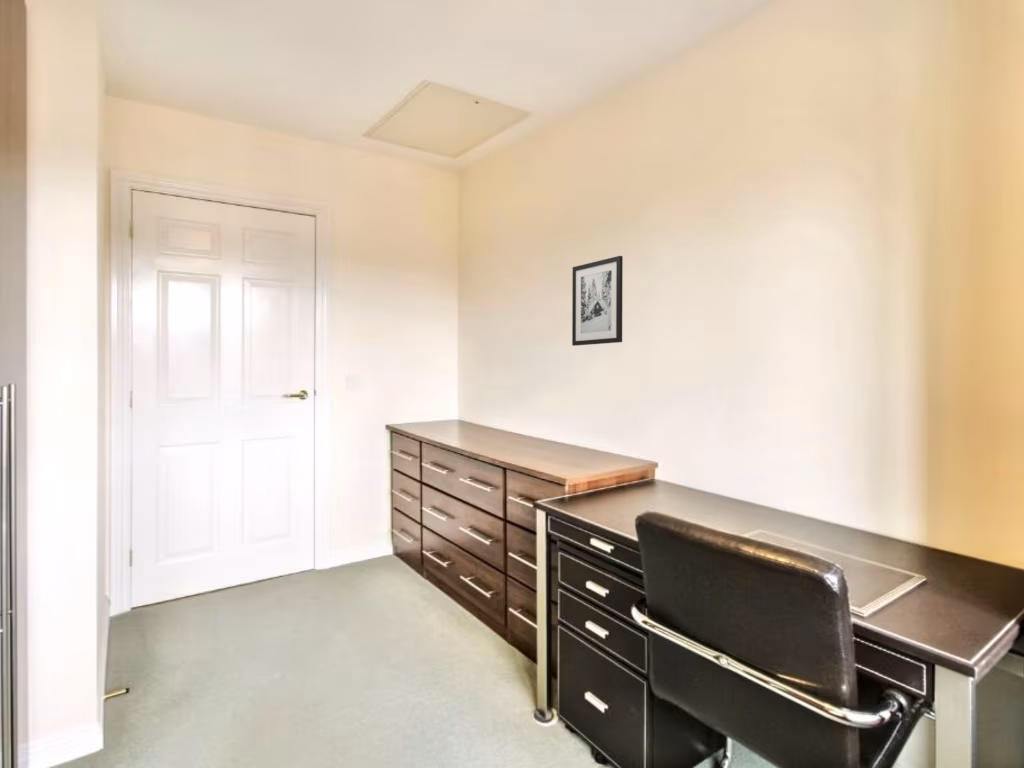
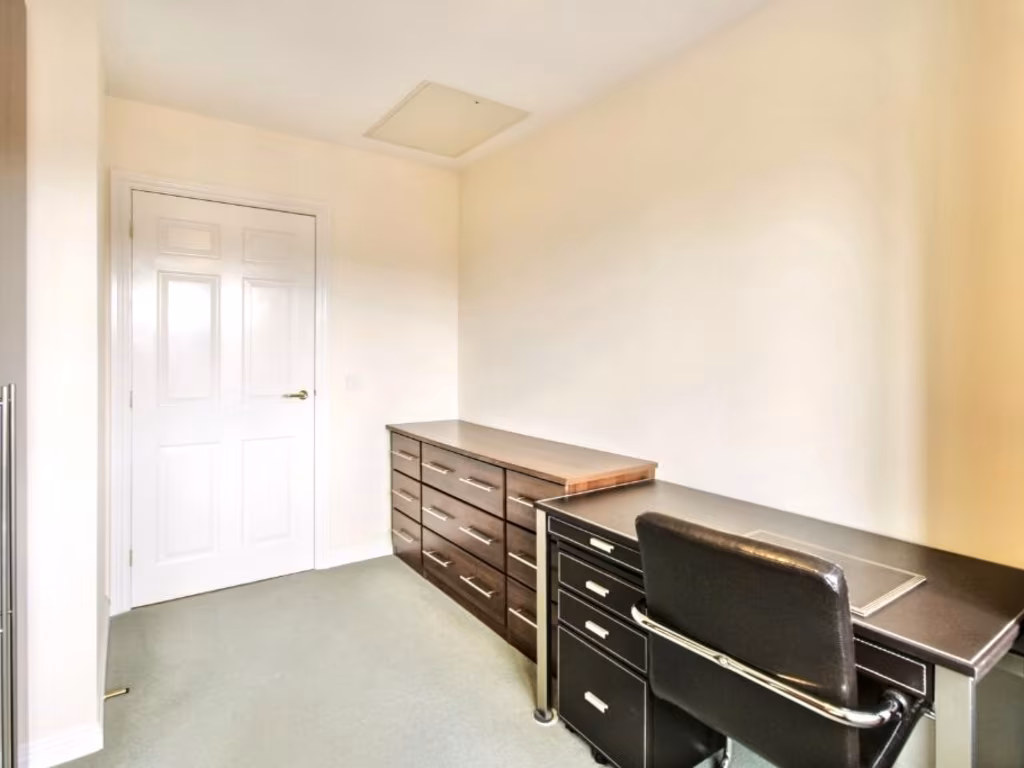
- wall art (596, 302)
